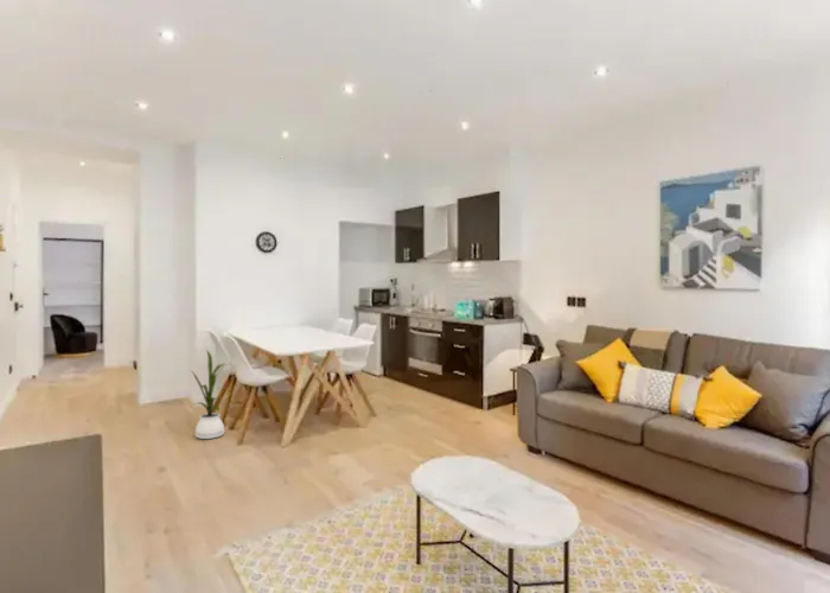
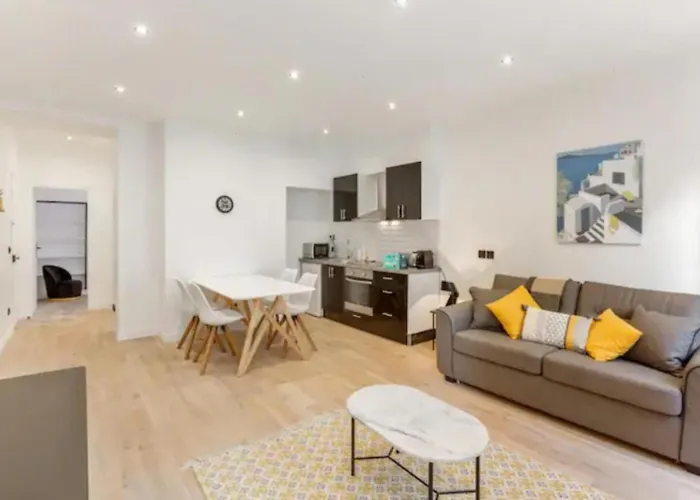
- house plant (210, 394)
